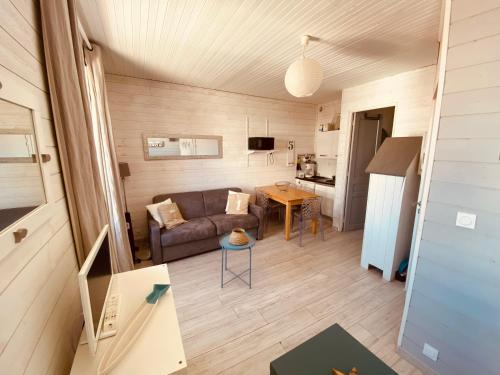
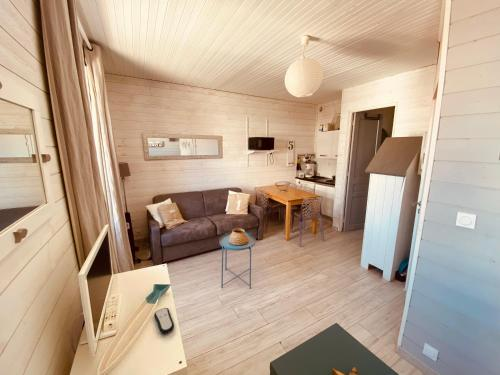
+ remote control (164, 320)
